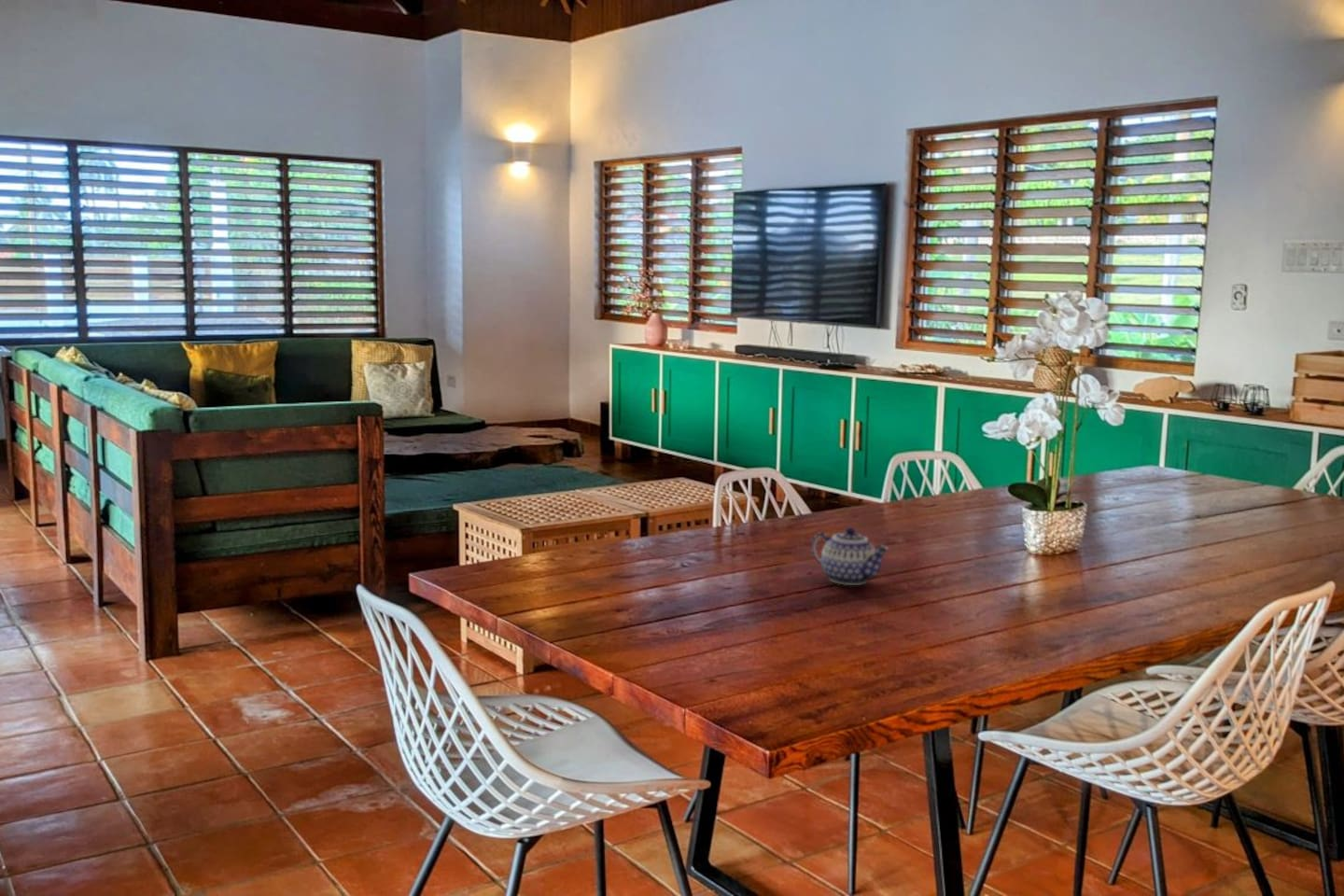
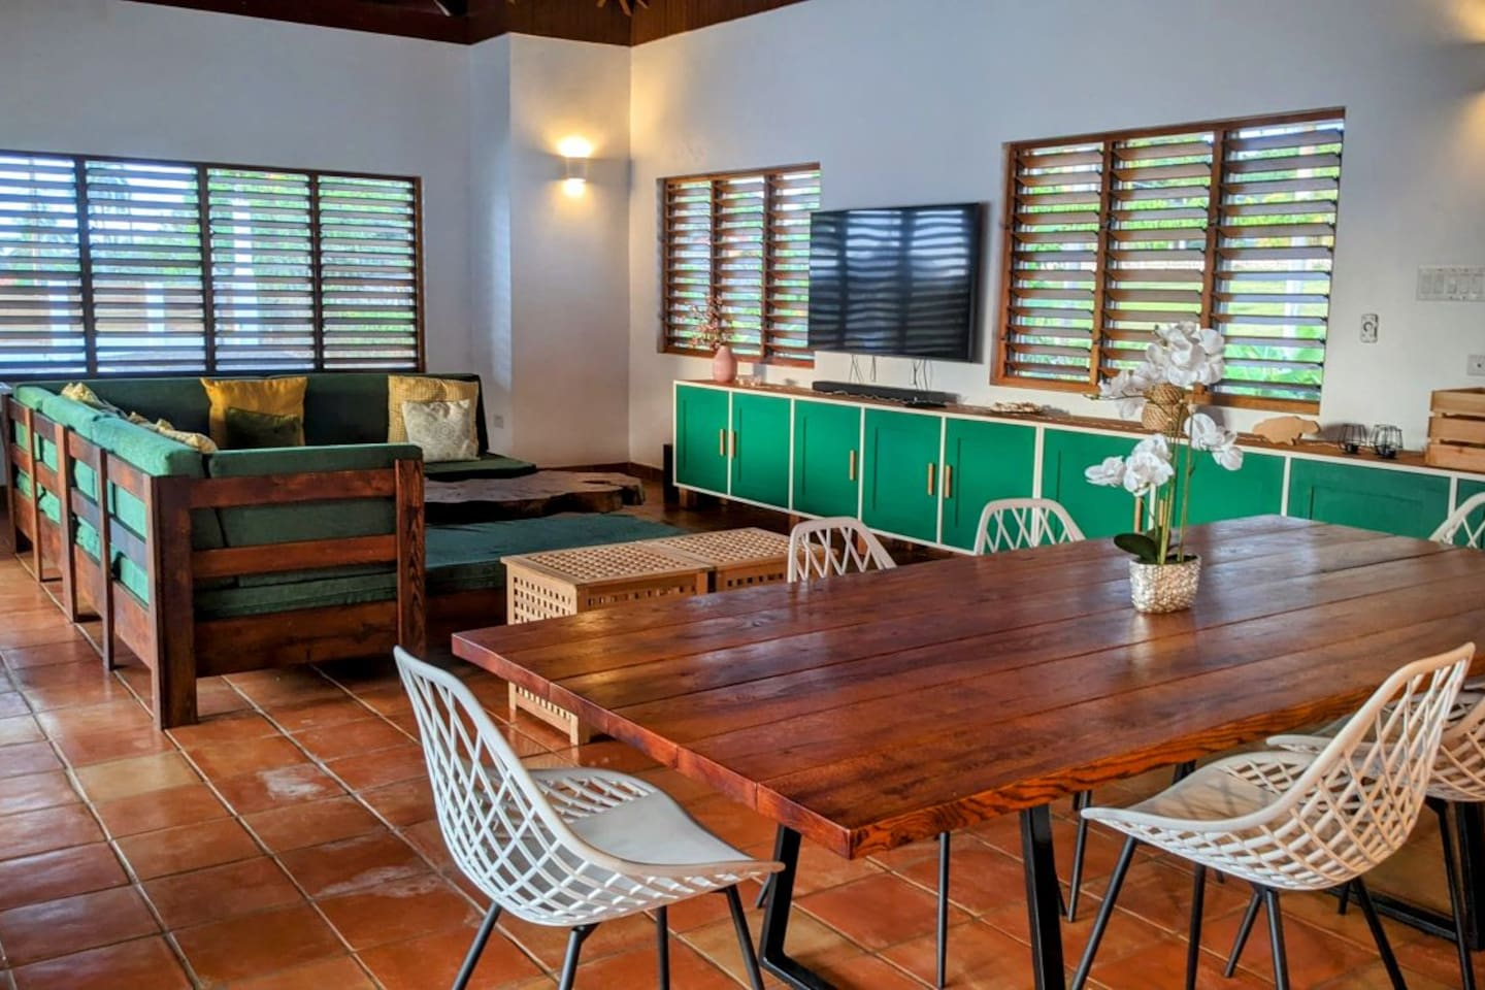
- teapot (848, 553)
